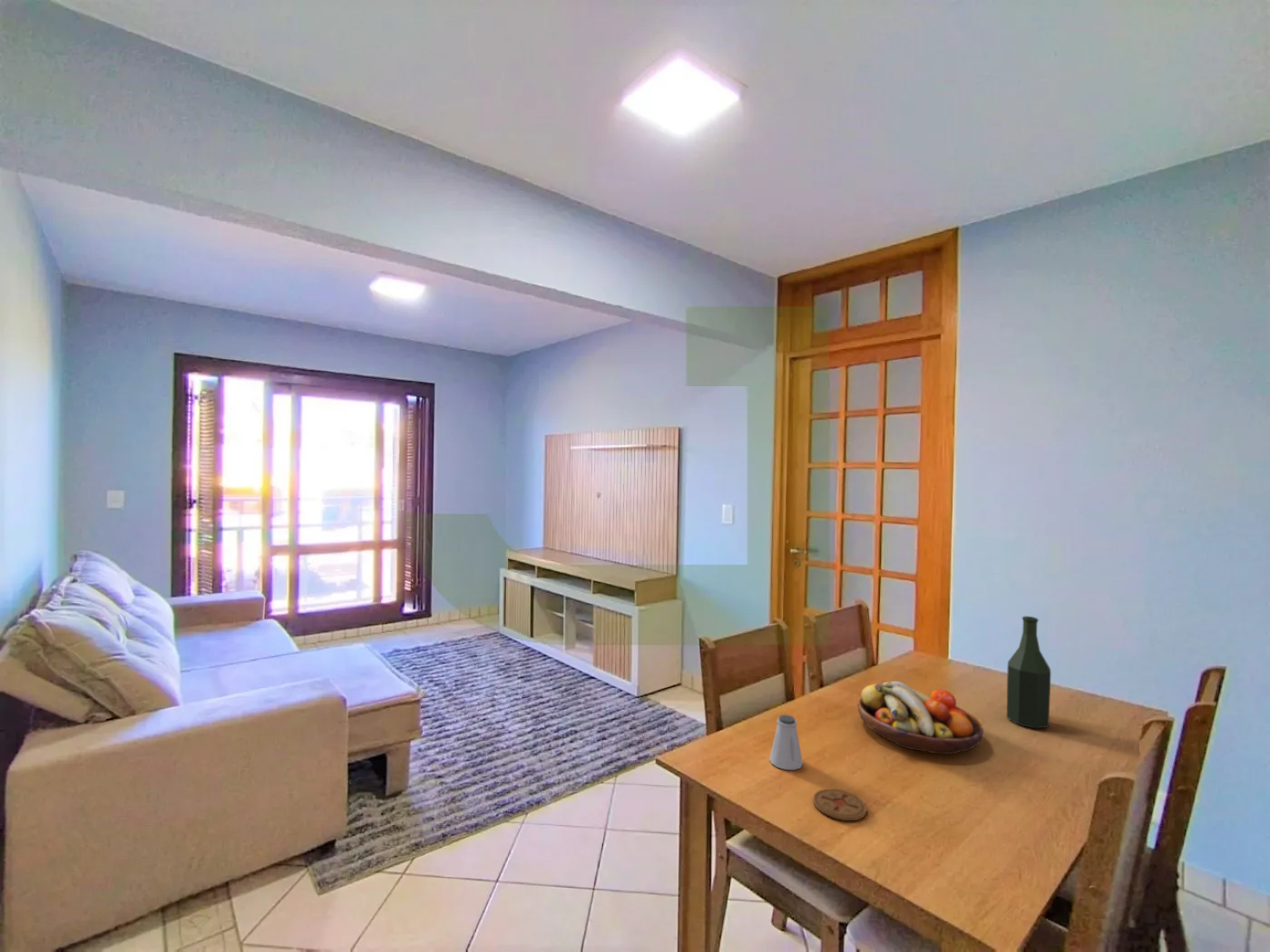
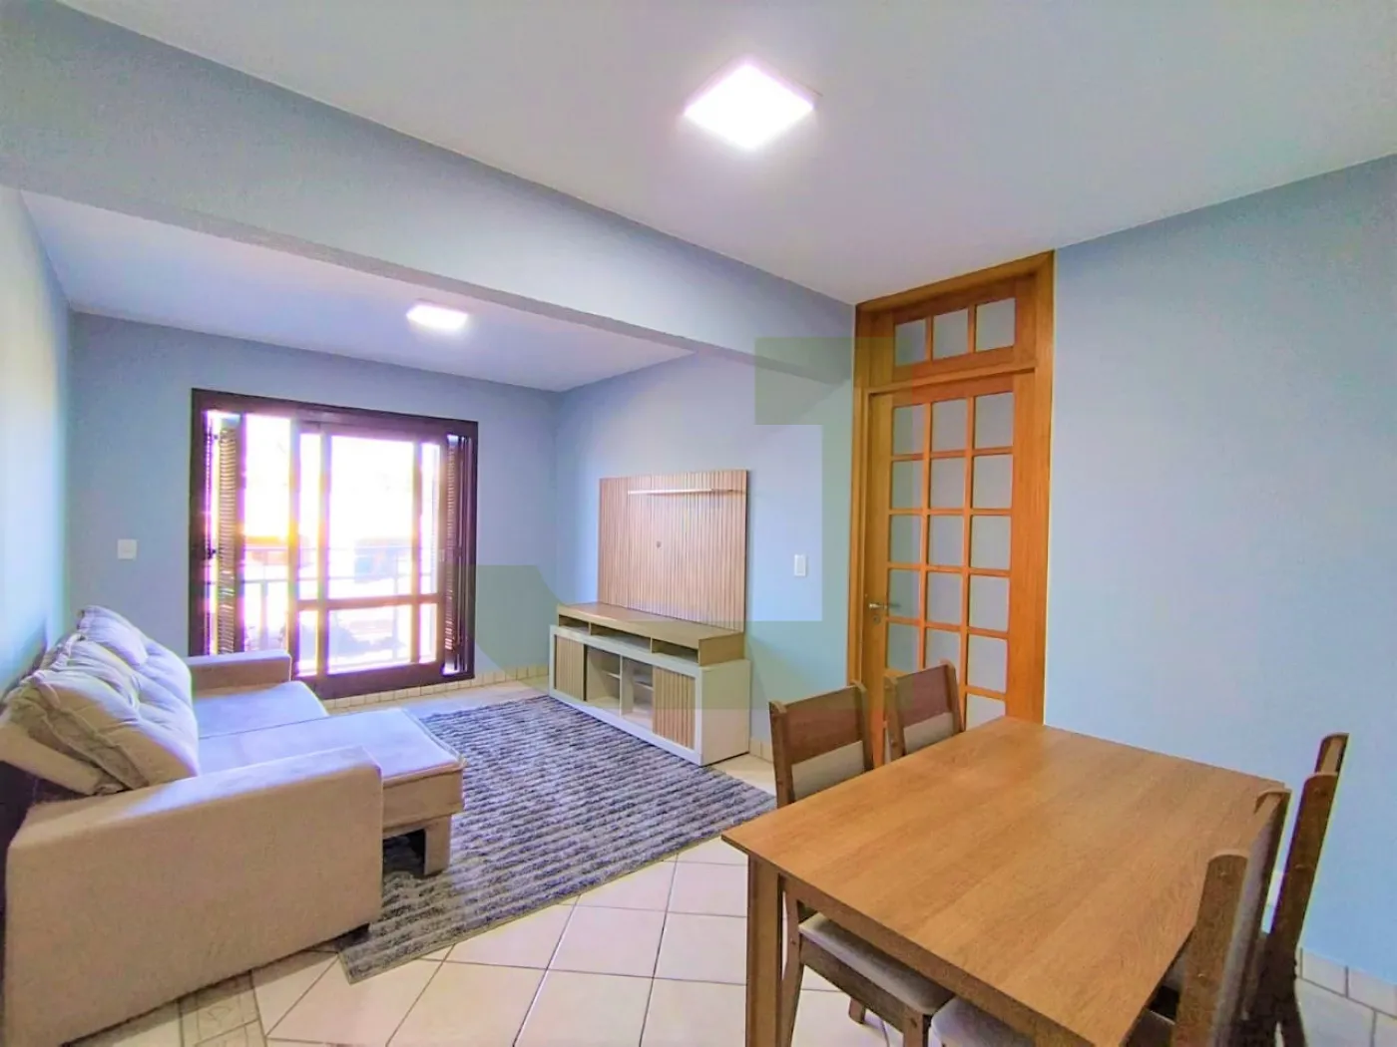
- fruit bowl (918, 709)
- coaster (839, 803)
- bottle (1029, 669)
- saltshaker (786, 739)
